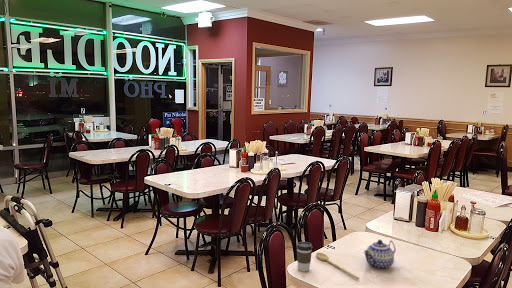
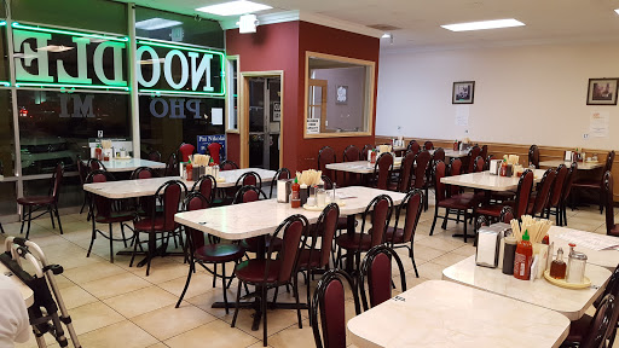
- coffee cup (303, 256)
- spoon (336, 265)
- teapot (380, 252)
